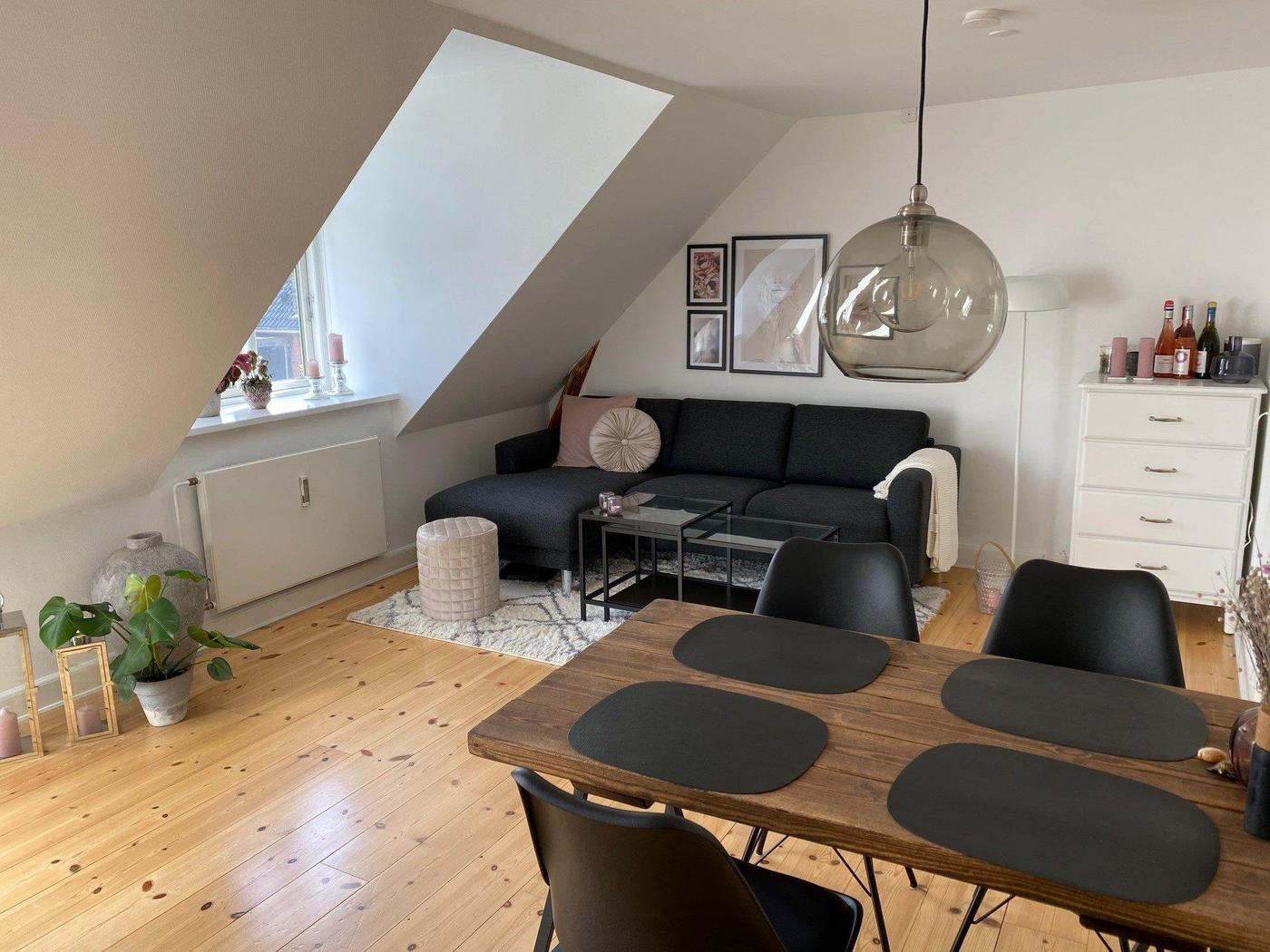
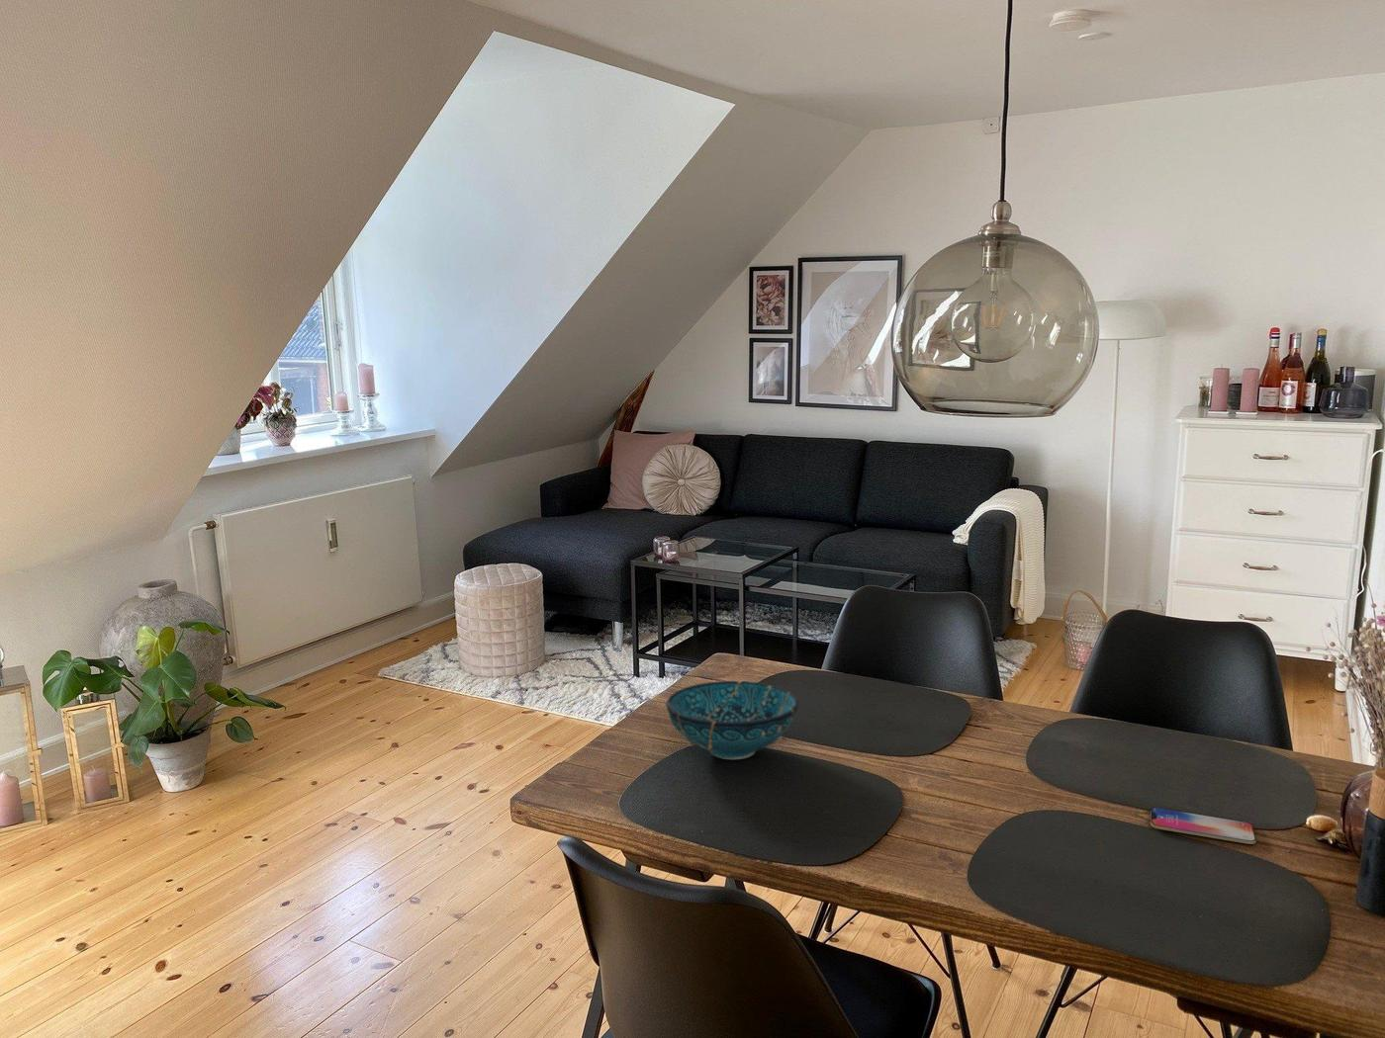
+ decorative bowl (732, 725)
+ smartphone (1201, 824)
